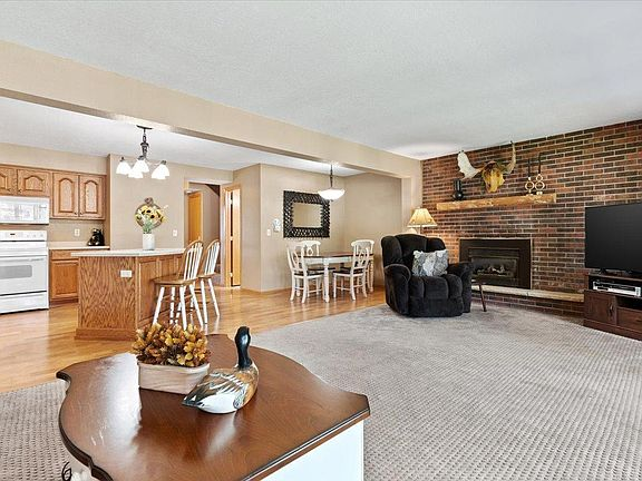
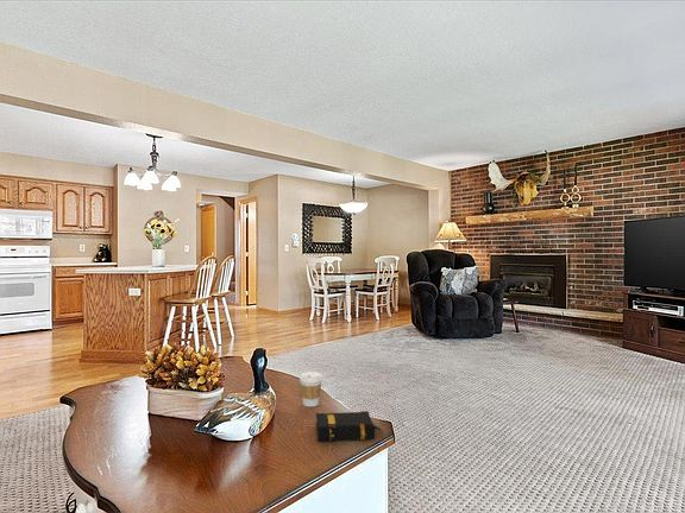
+ book (348, 424)
+ coffee cup (310, 388)
